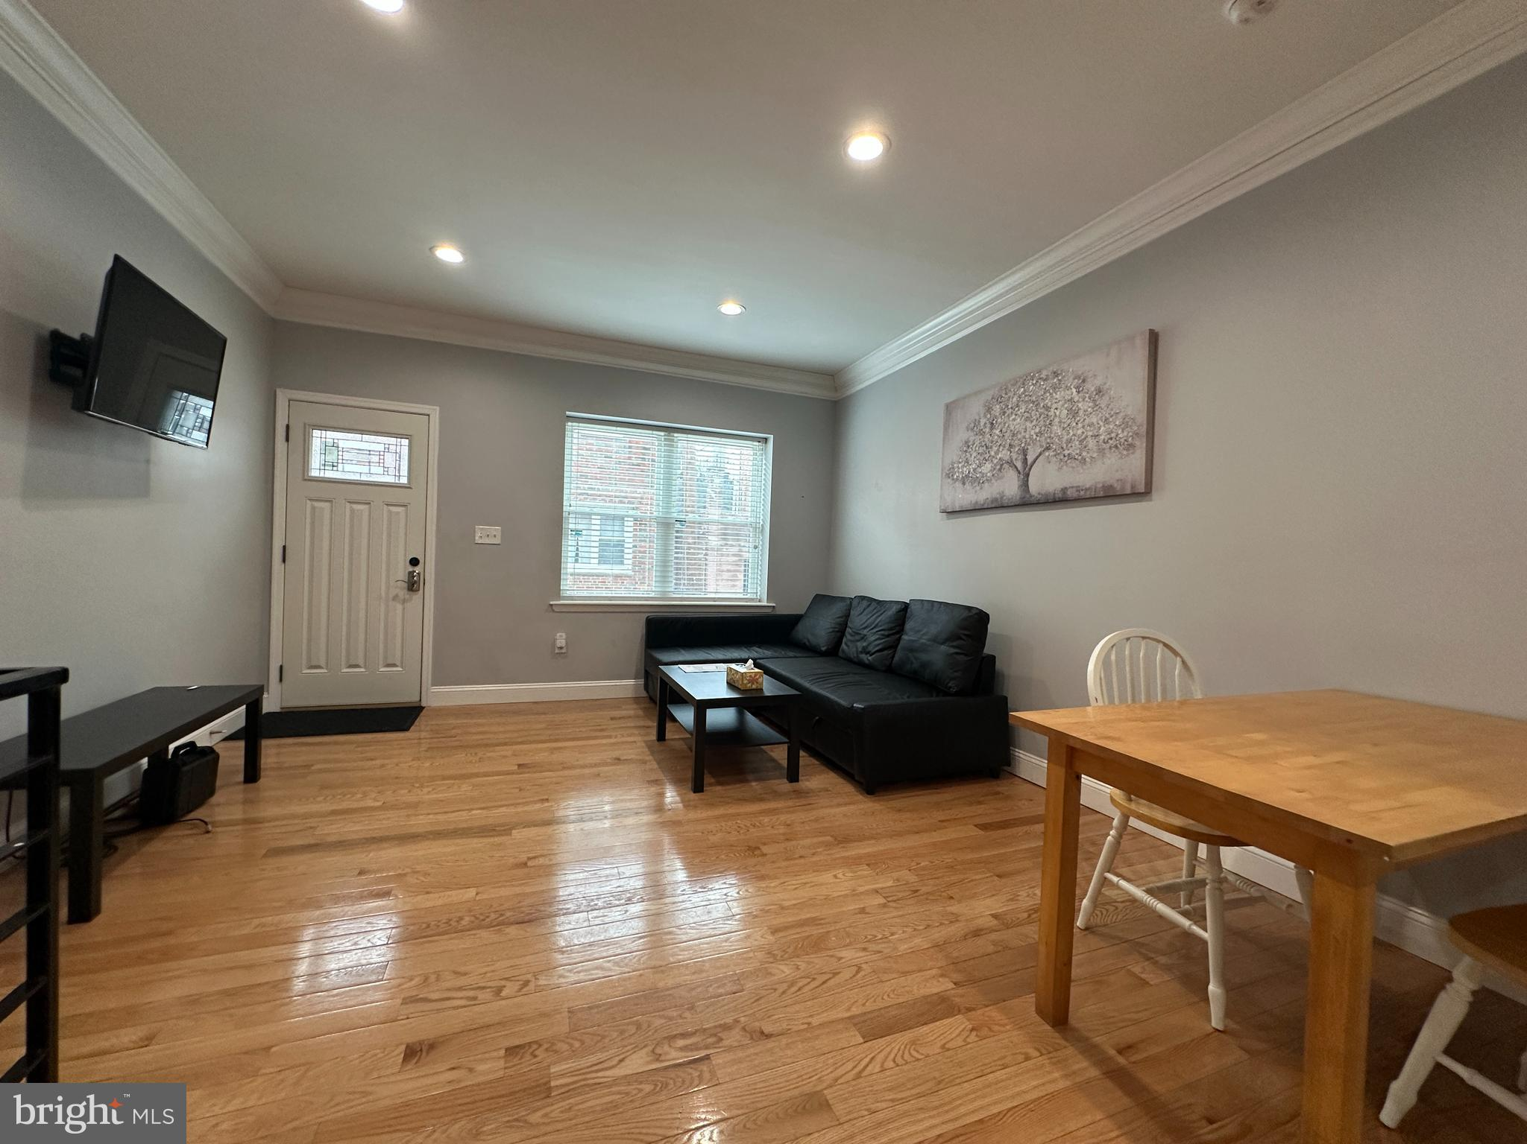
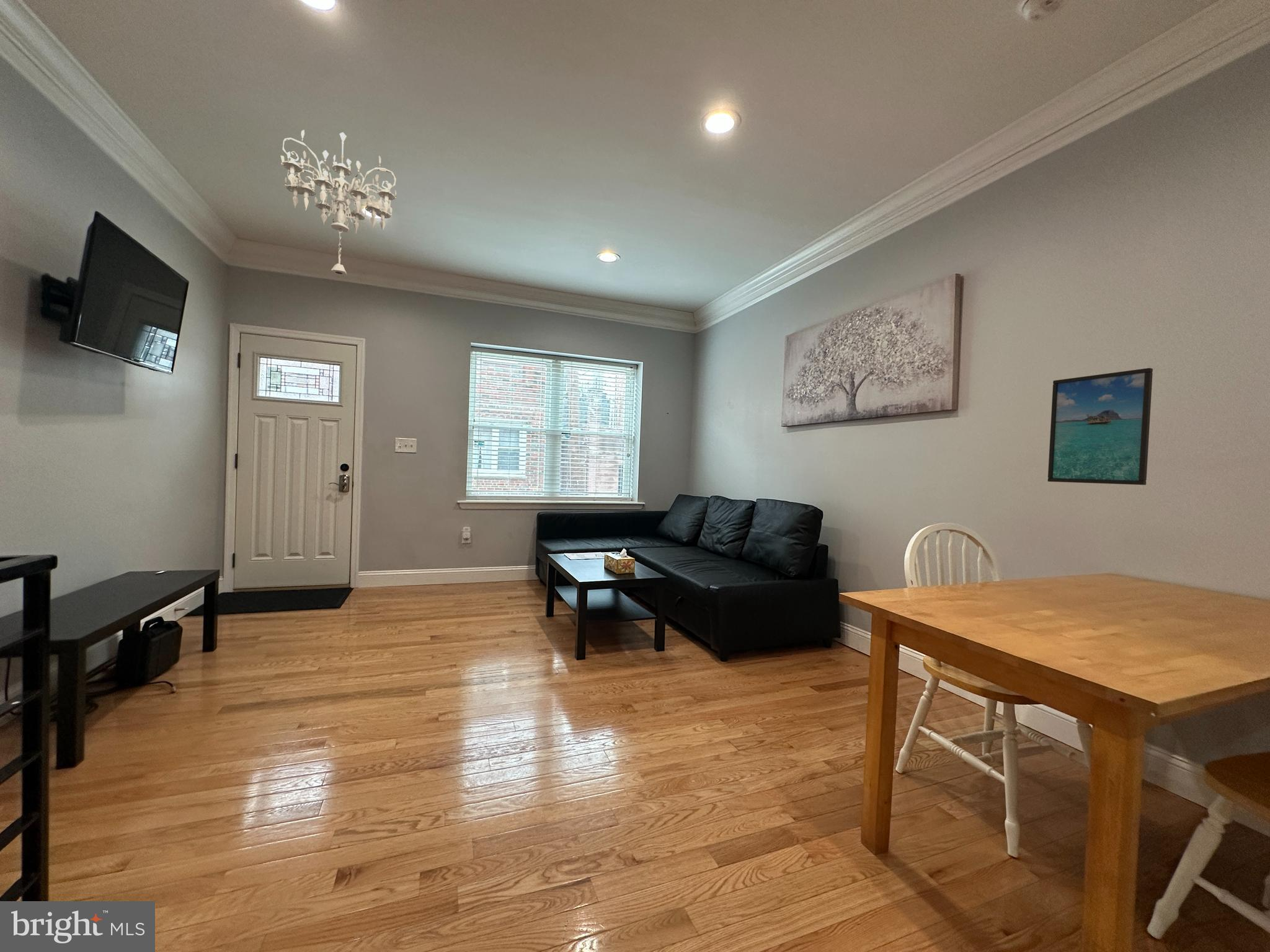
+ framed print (1096, 429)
+ chandelier (340, 213)
